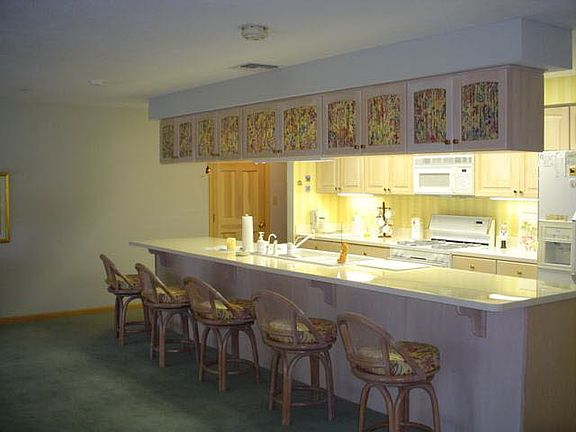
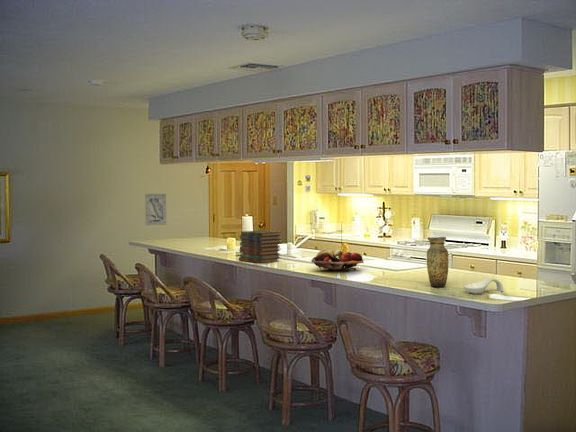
+ book stack (260, 246)
+ vase (437, 261)
+ spoon rest (483, 285)
+ wall art (155, 209)
+ fruit basket (337, 259)
